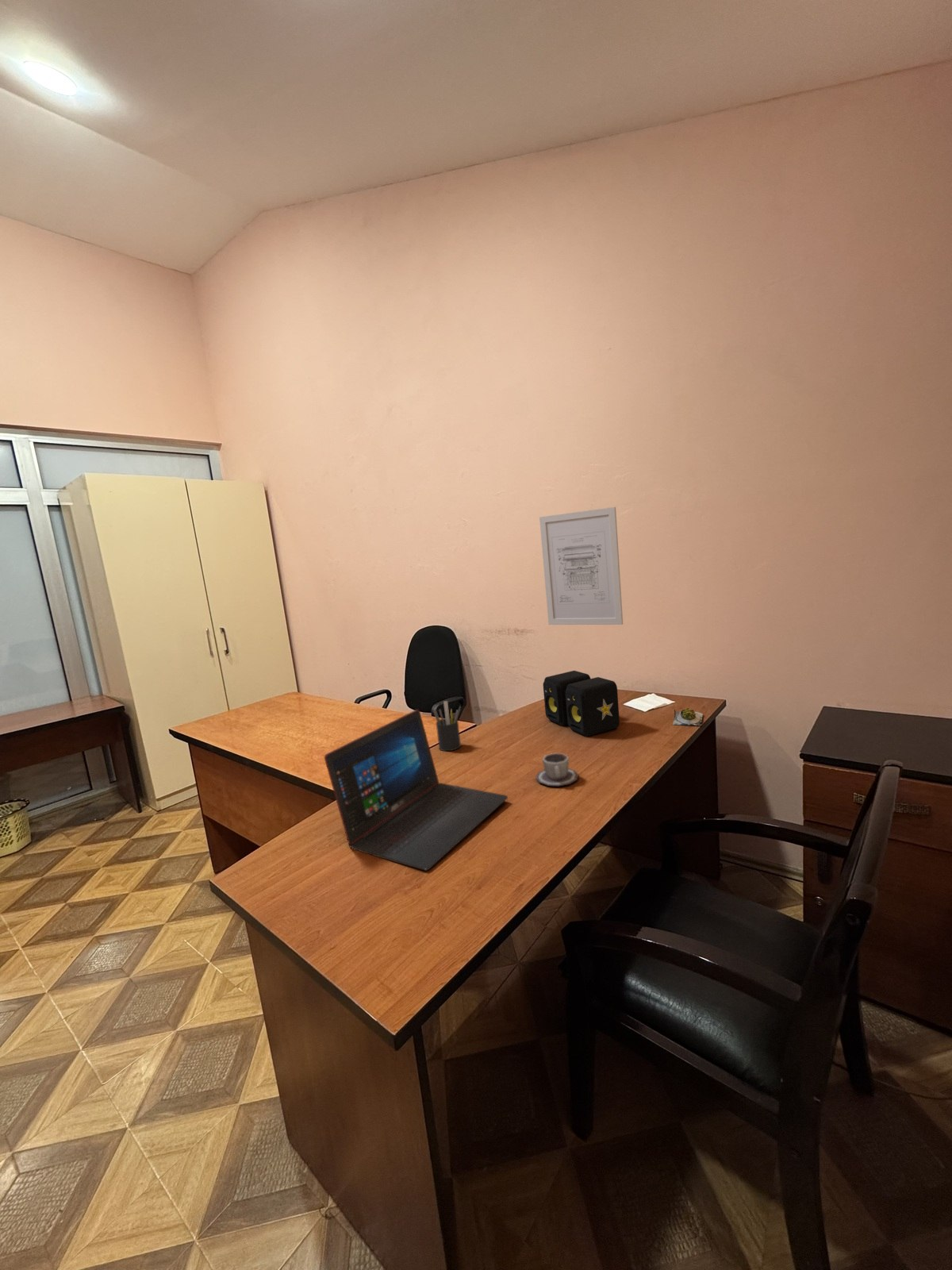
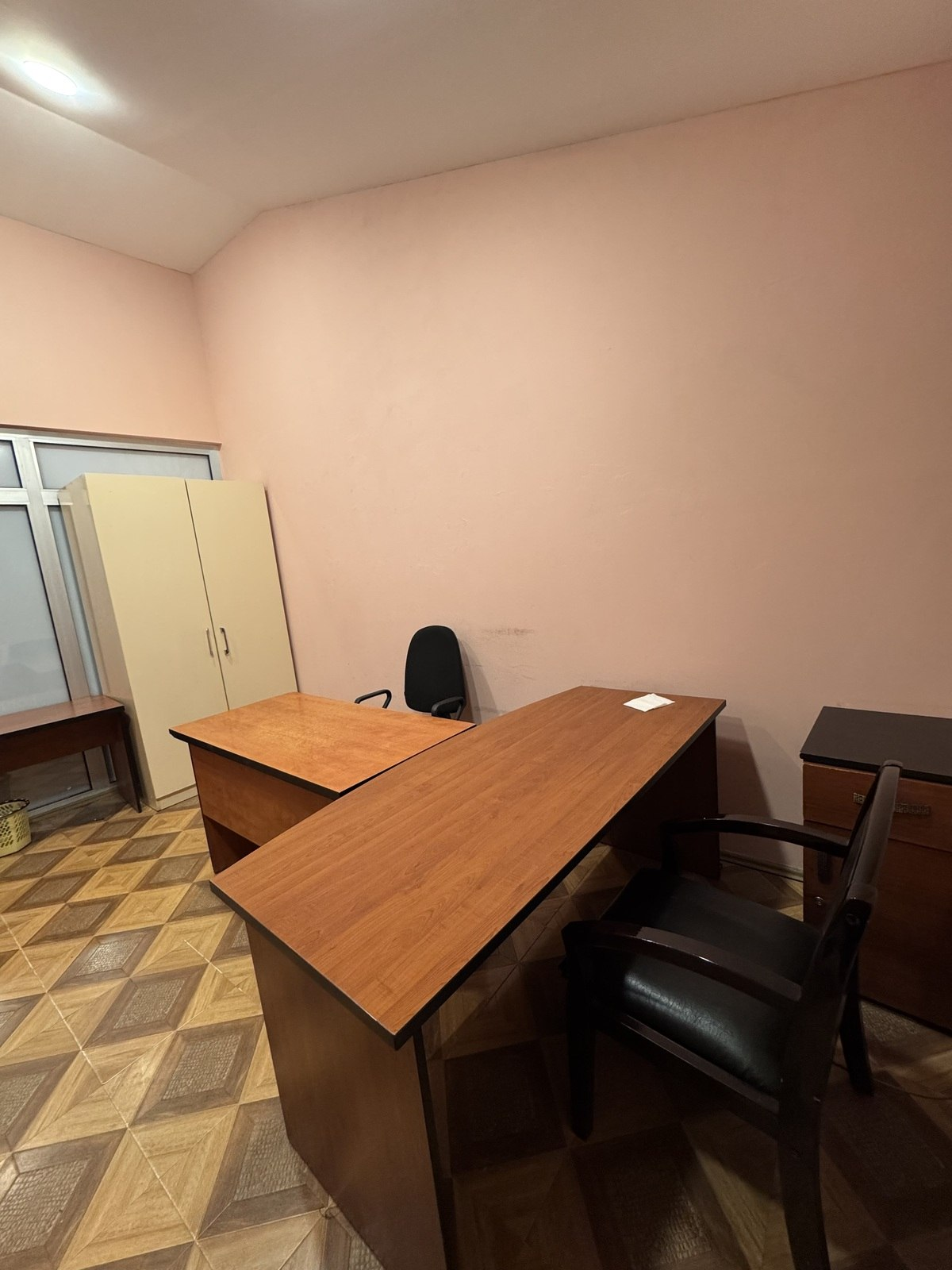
- pen holder (447, 725)
- speaker (580, 702)
- laptop (422, 779)
- wall art (580, 569)
- succulent plant (688, 714)
- cup (556, 768)
